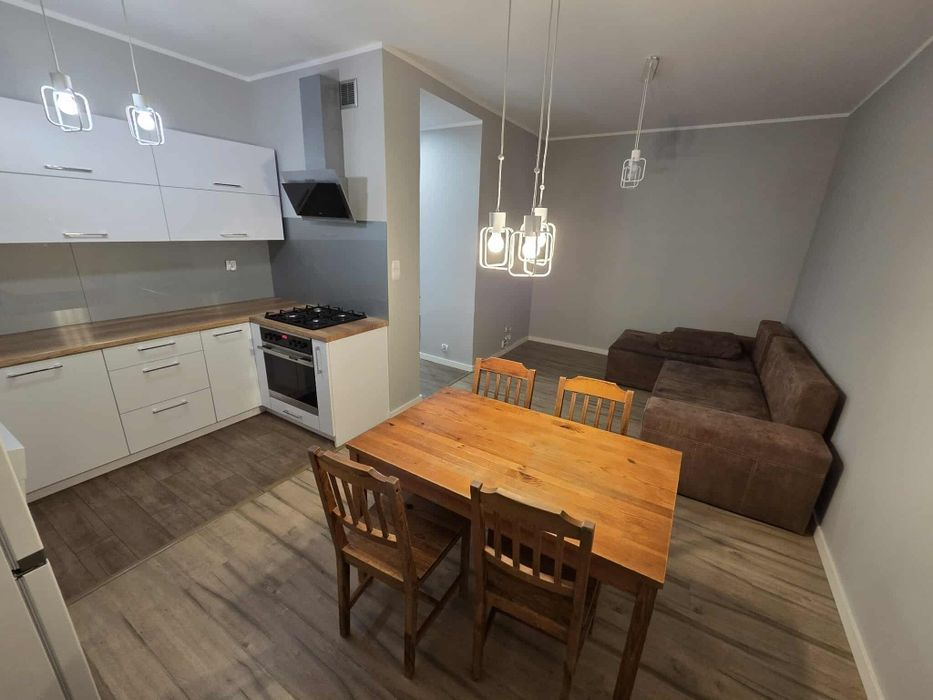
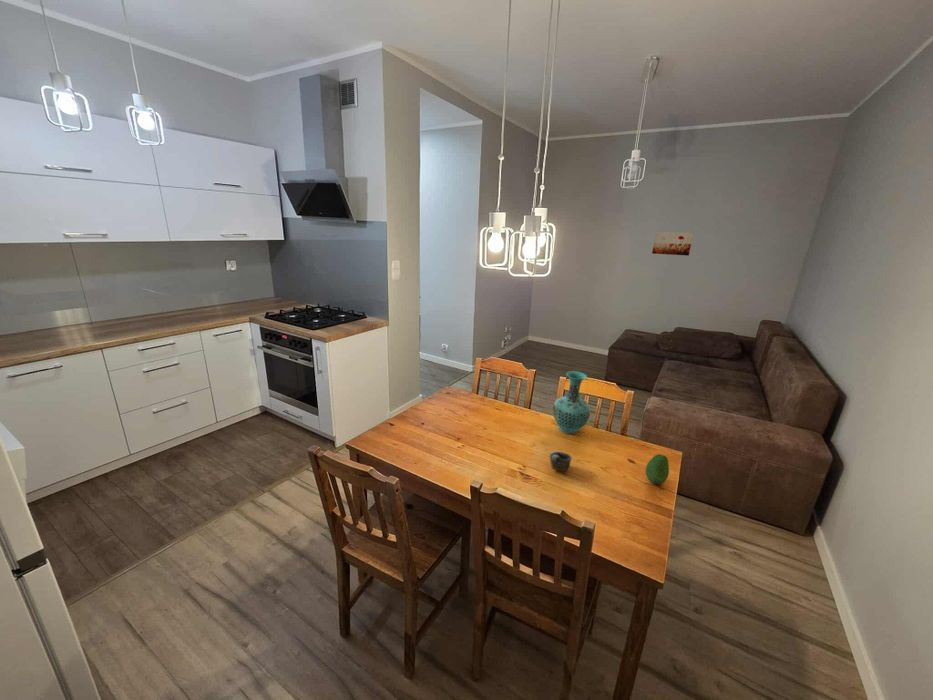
+ cup (558, 459)
+ wall art (672, 243)
+ fruit (657, 468)
+ vase (572, 402)
